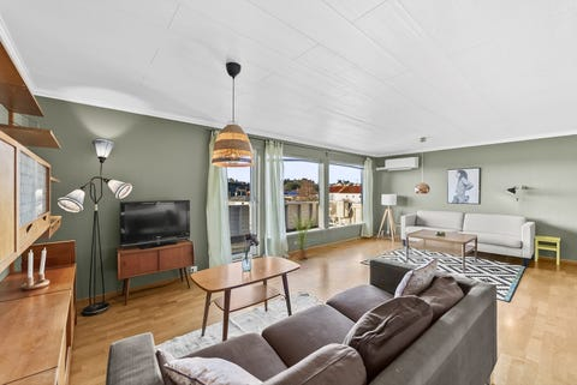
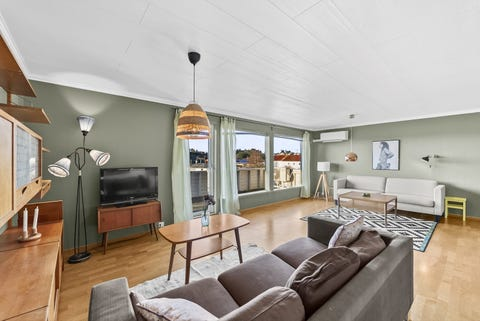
- house plant (298, 235)
